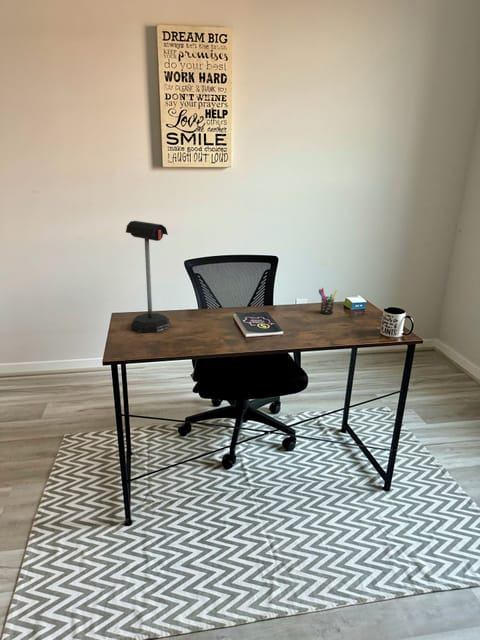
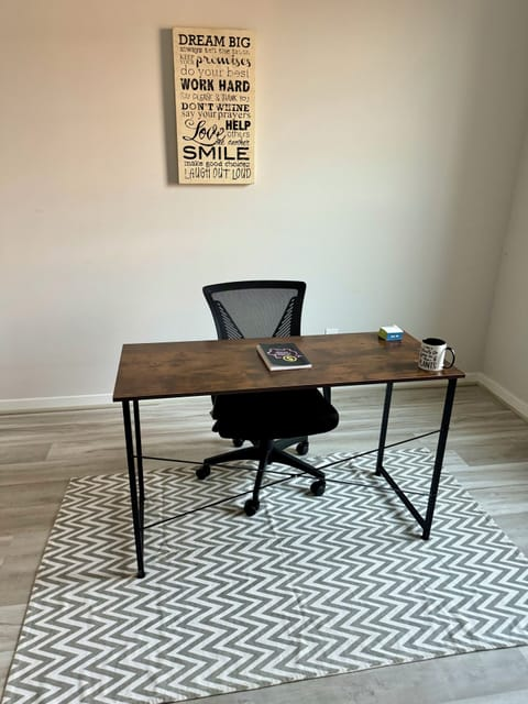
- pen holder (327, 300)
- mailbox (148, 276)
